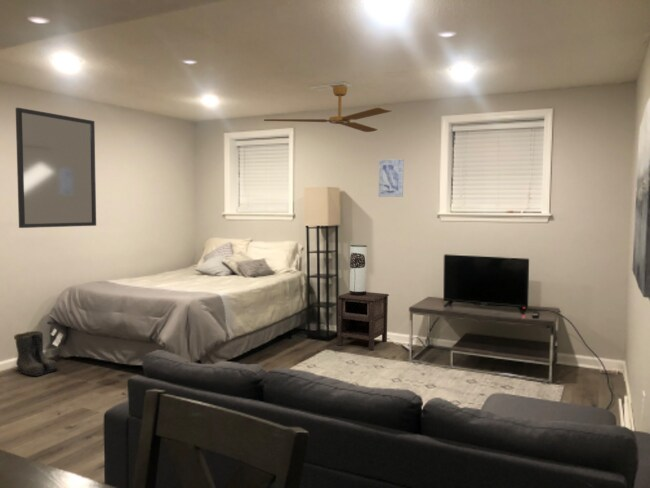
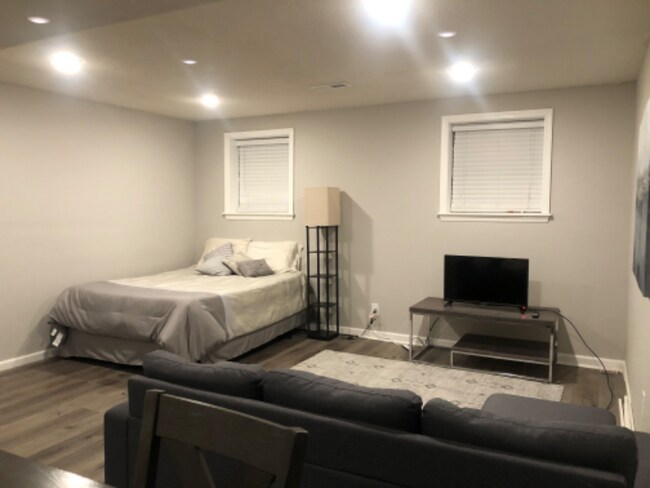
- ceiling fan (330, 117)
- nightstand (362, 319)
- wall art (390, 178)
- home mirror (58, 171)
- table lamp (358, 269)
- boots (35, 352)
